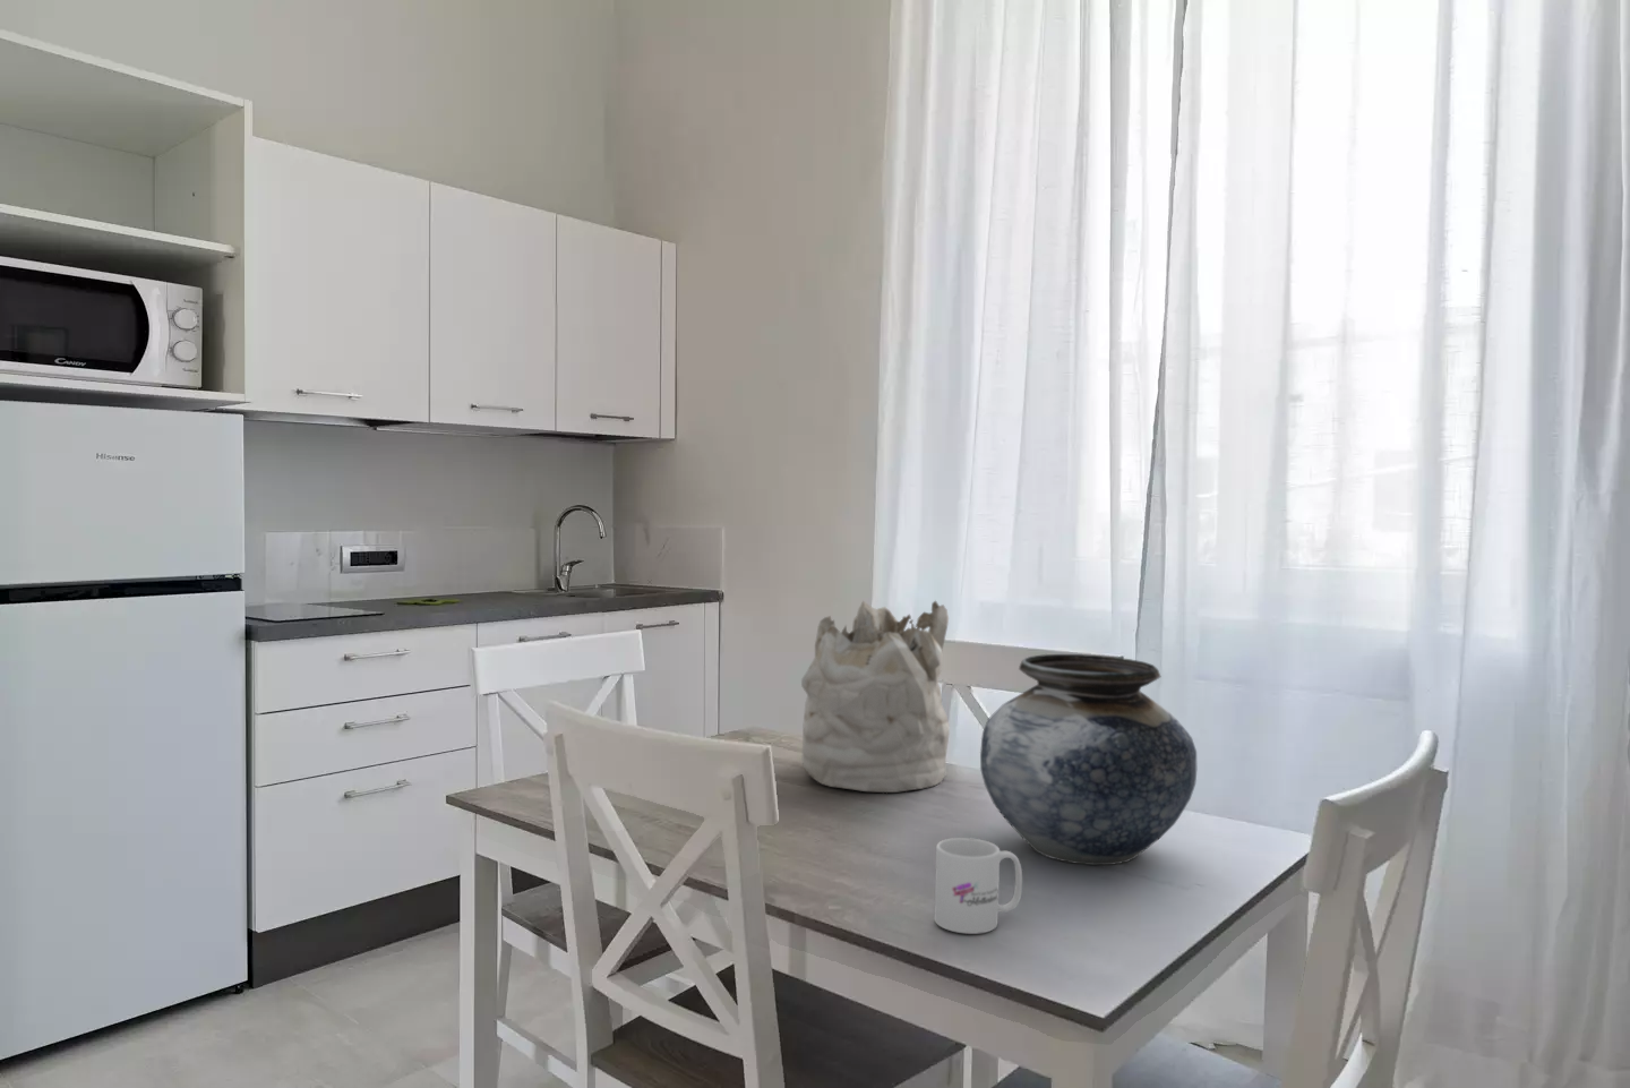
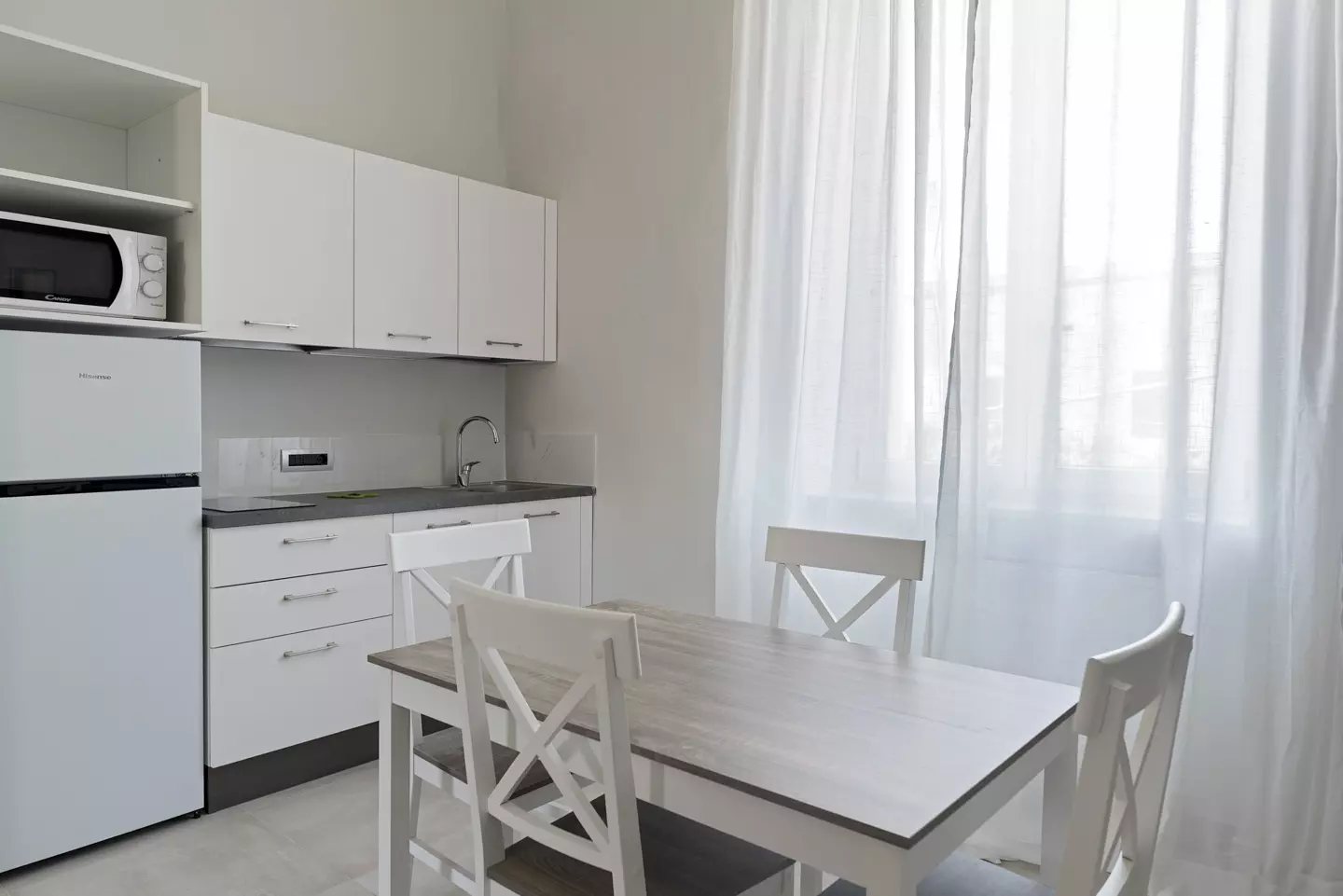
- mineral sample (873, 685)
- vase (1085, 755)
- mug (979, 883)
